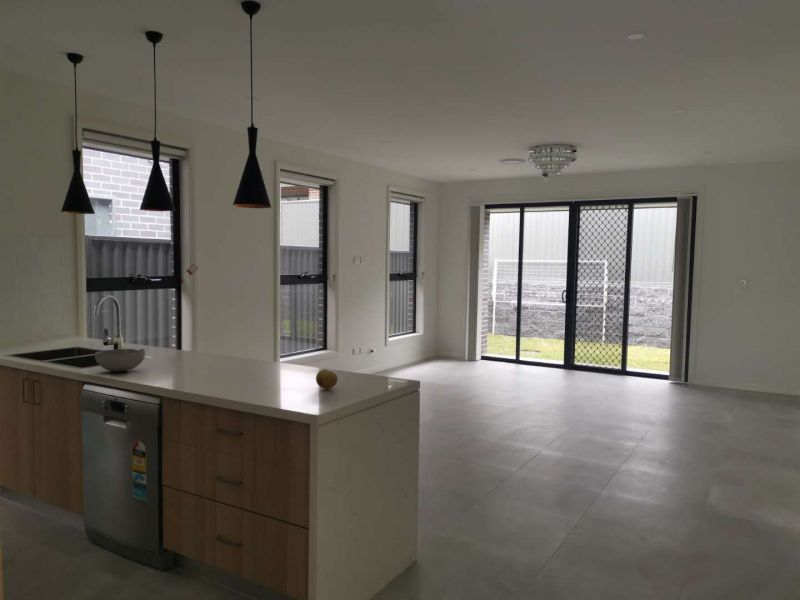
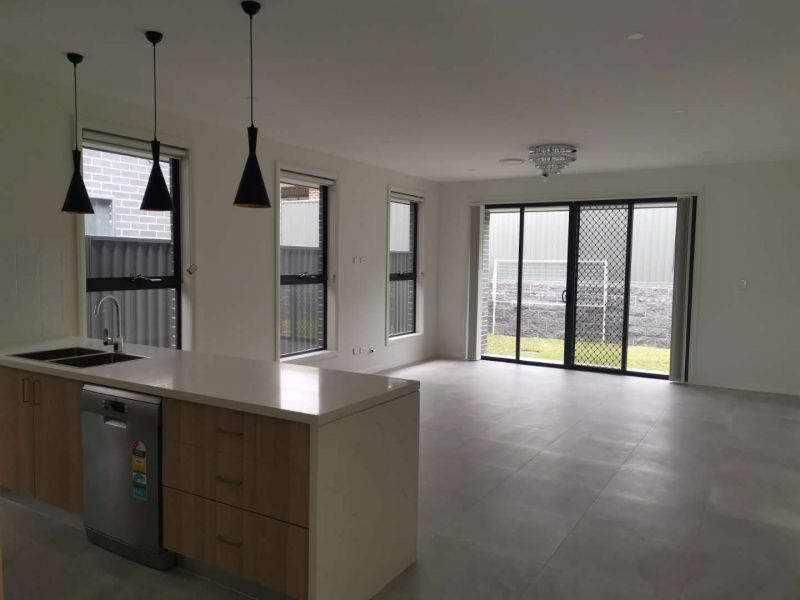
- bowl (120, 360)
- fruit (326, 379)
